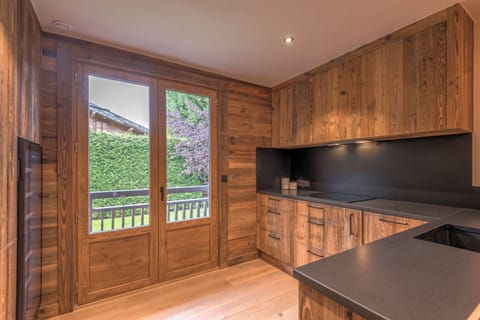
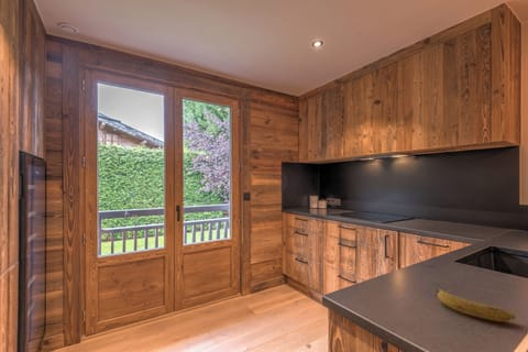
+ fruit (465, 302)
